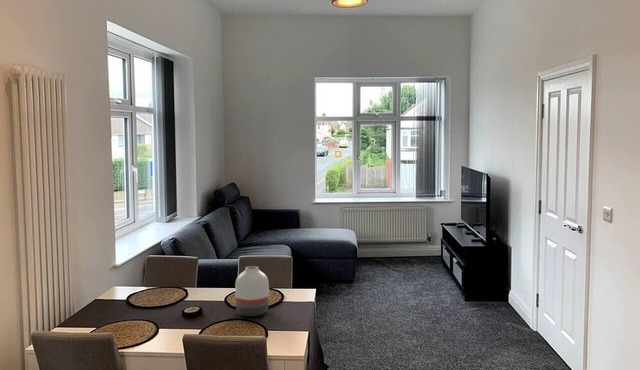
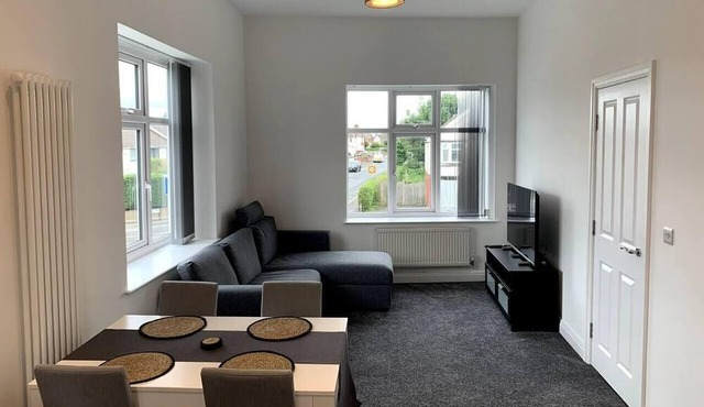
- vase (252, 290)
